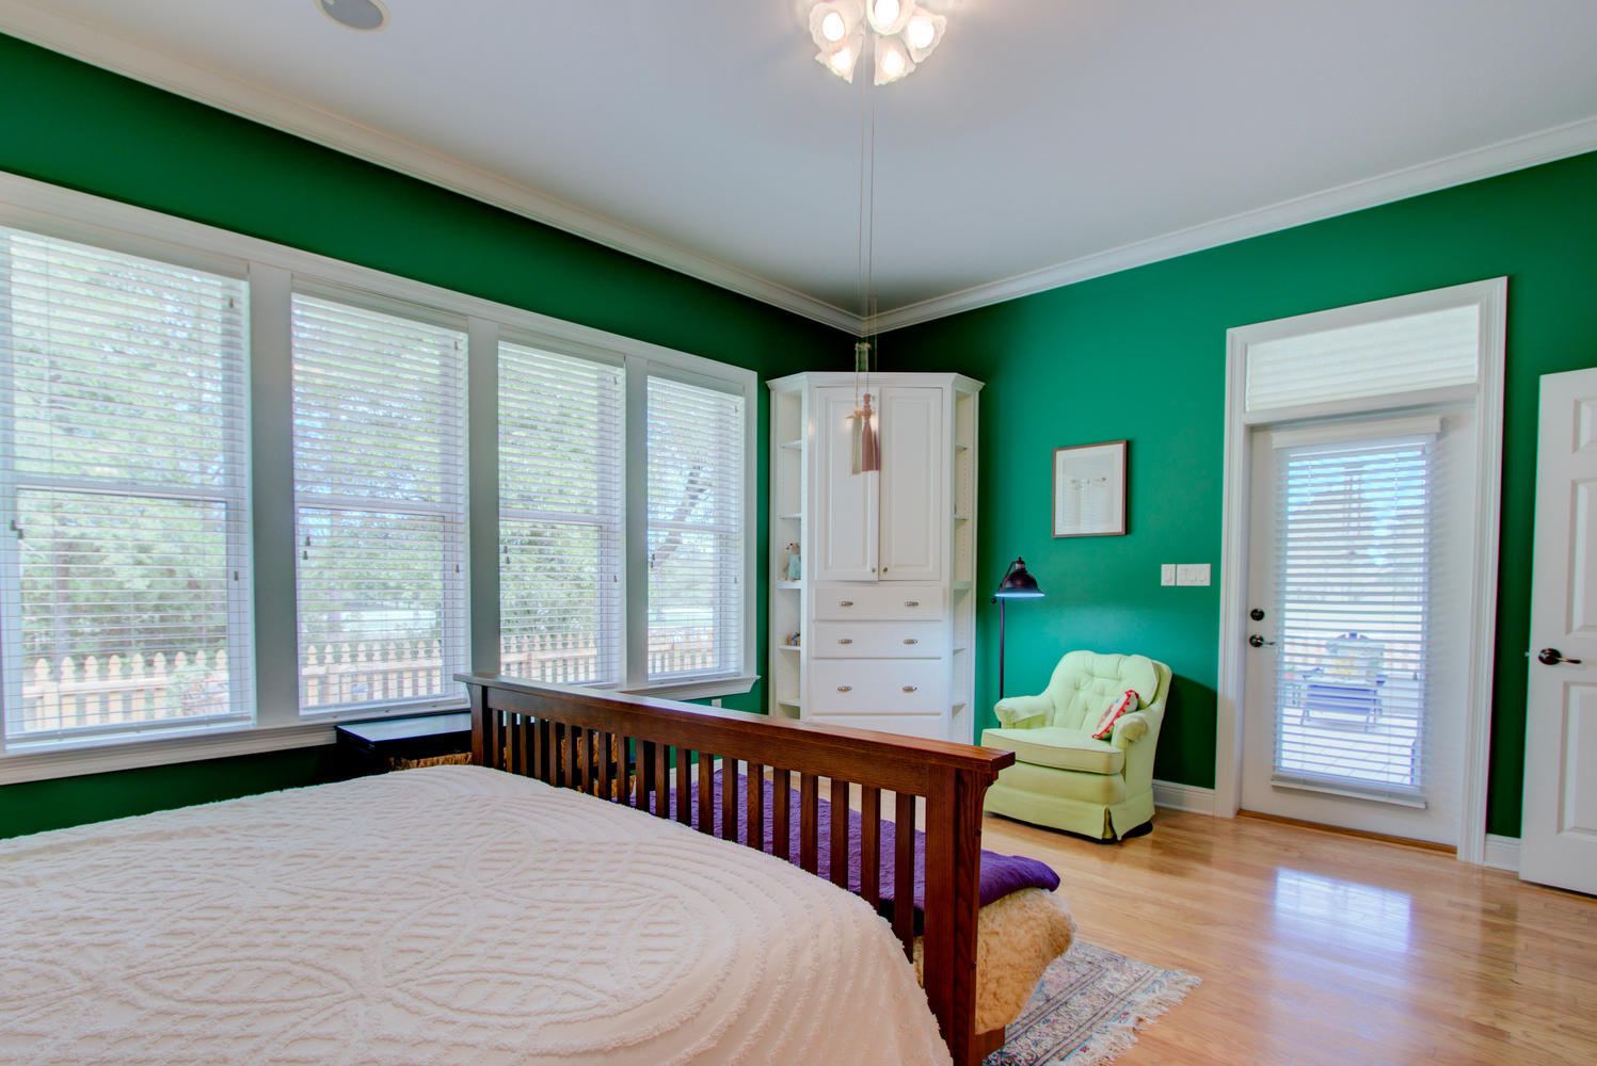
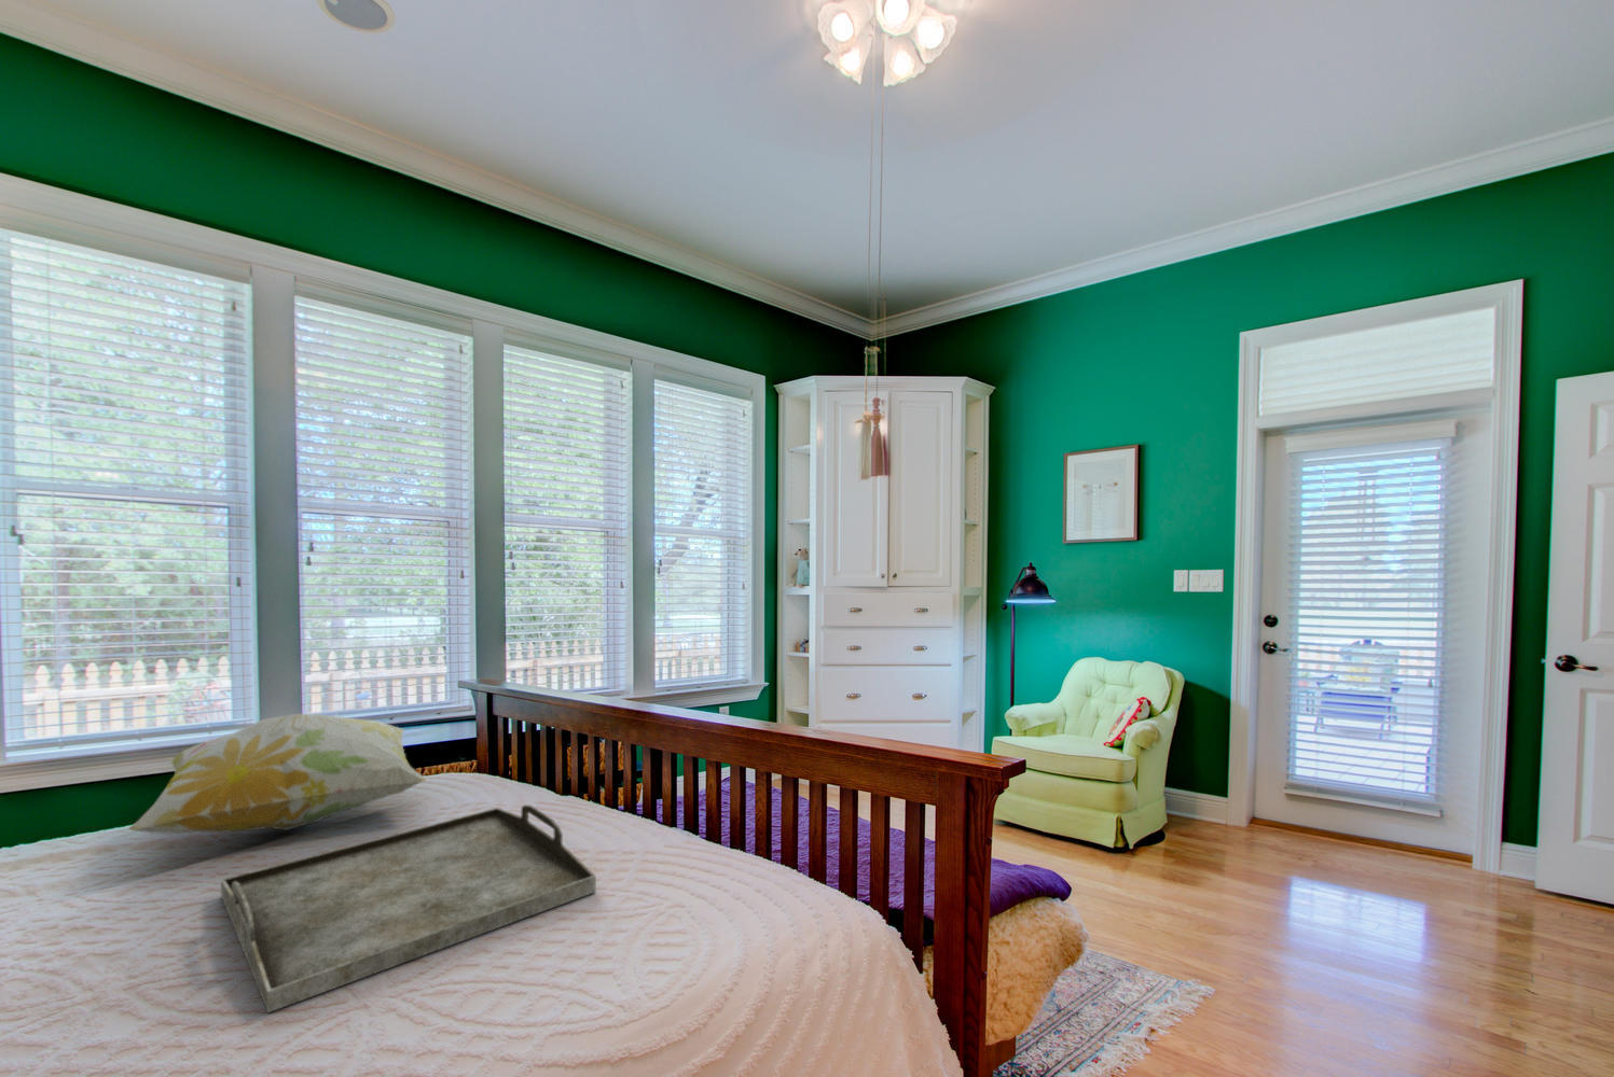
+ decorative pillow (292, 769)
+ serving tray (410, 870)
